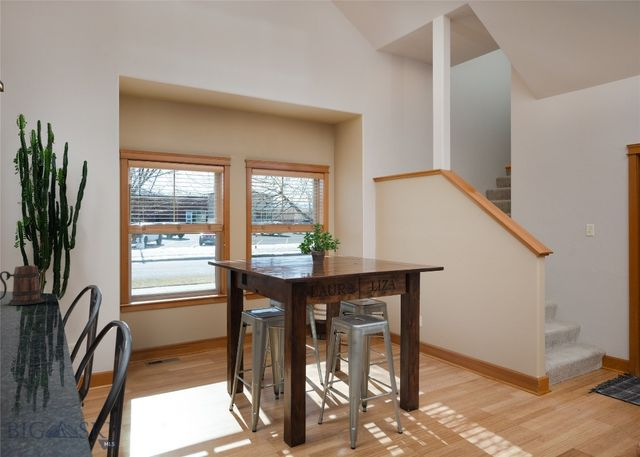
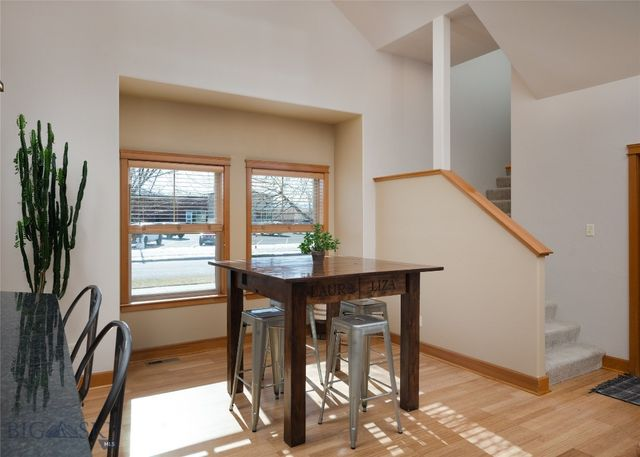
- mug (19, 284)
